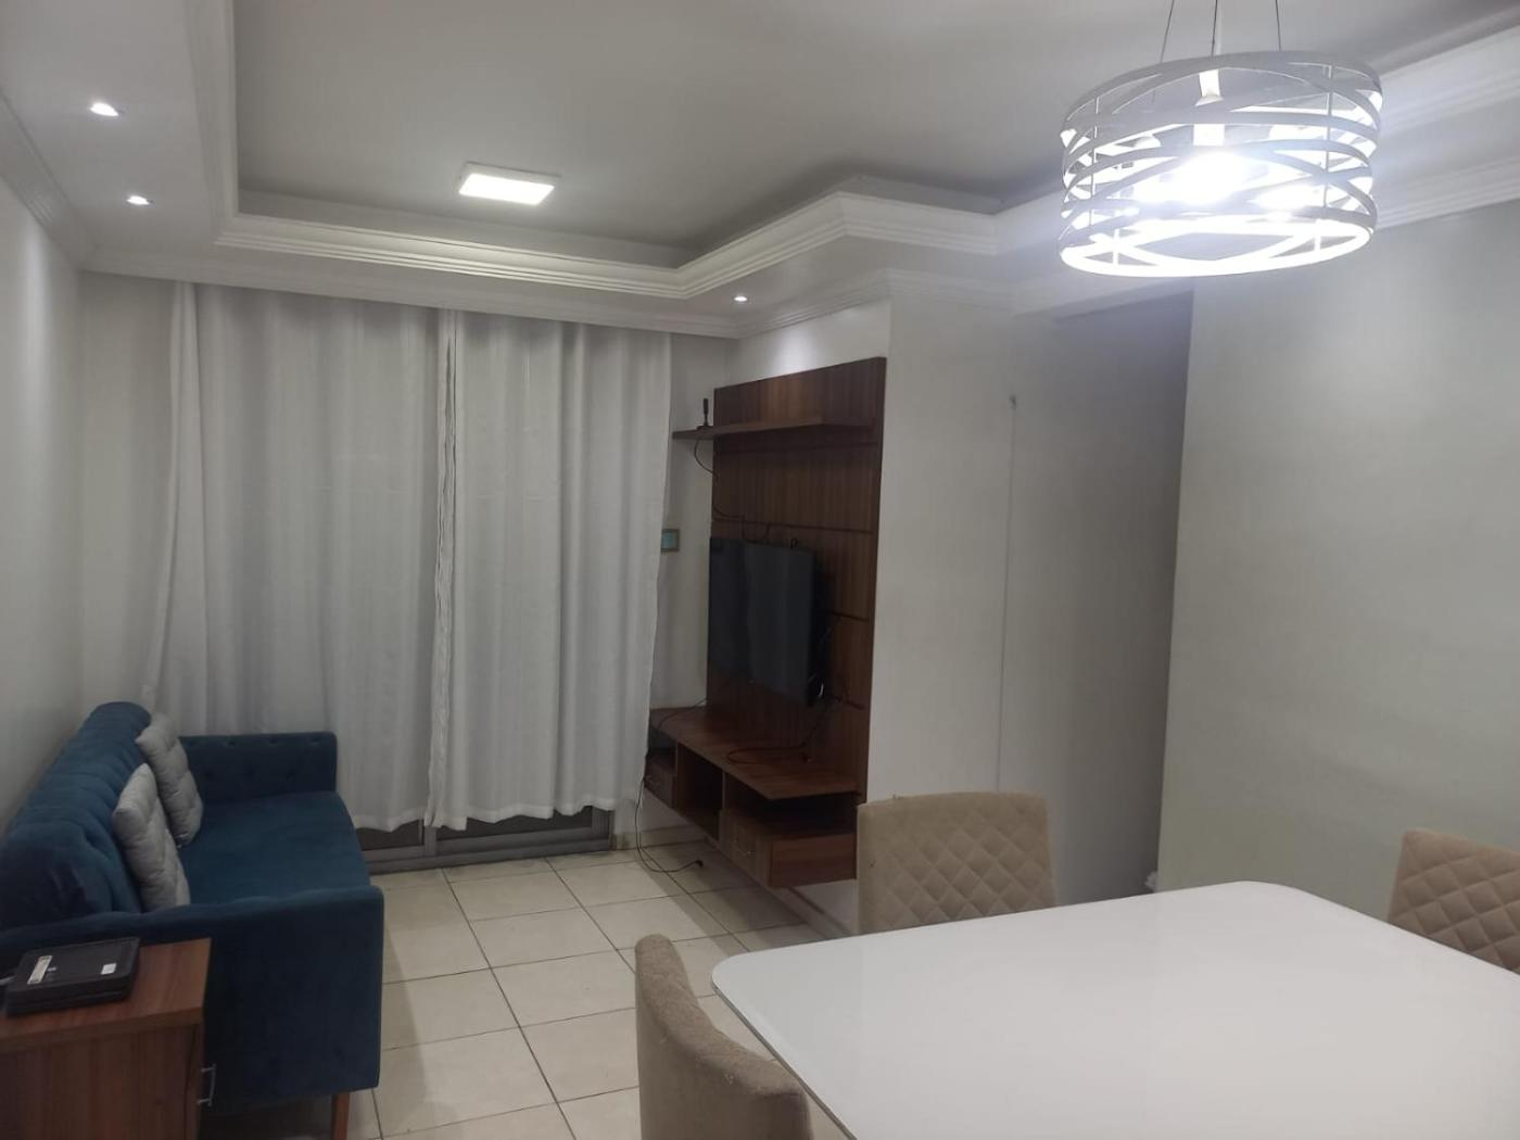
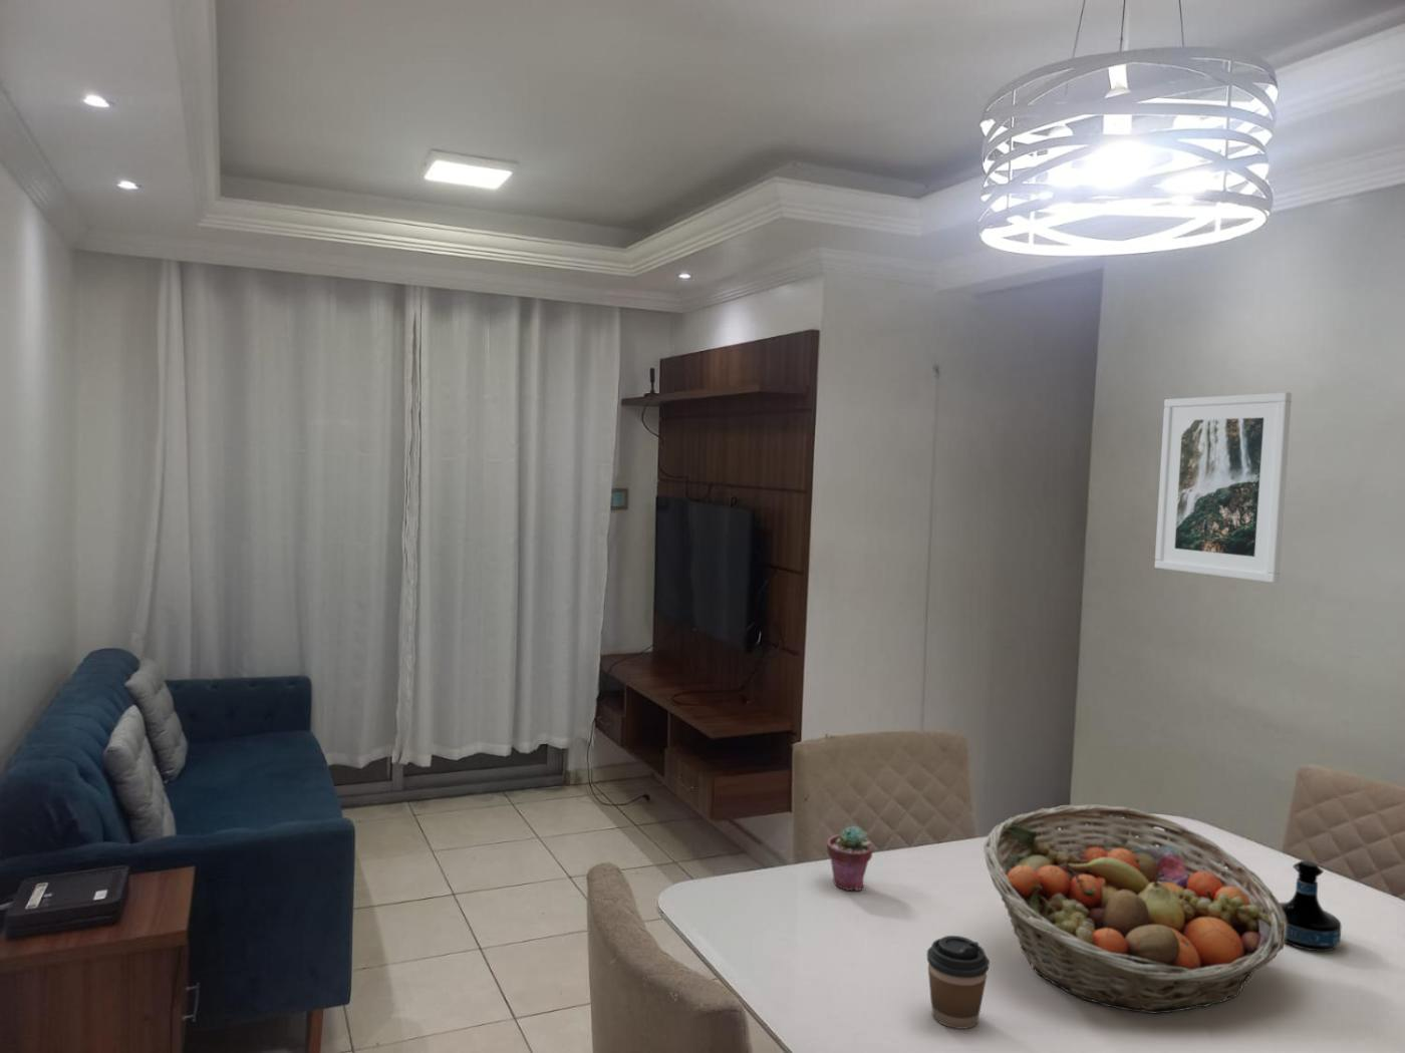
+ tequila bottle (1305, 900)
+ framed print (1218, 486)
+ fruit basket (1128, 903)
+ potted succulent (849, 854)
+ coffee cup (957, 977)
